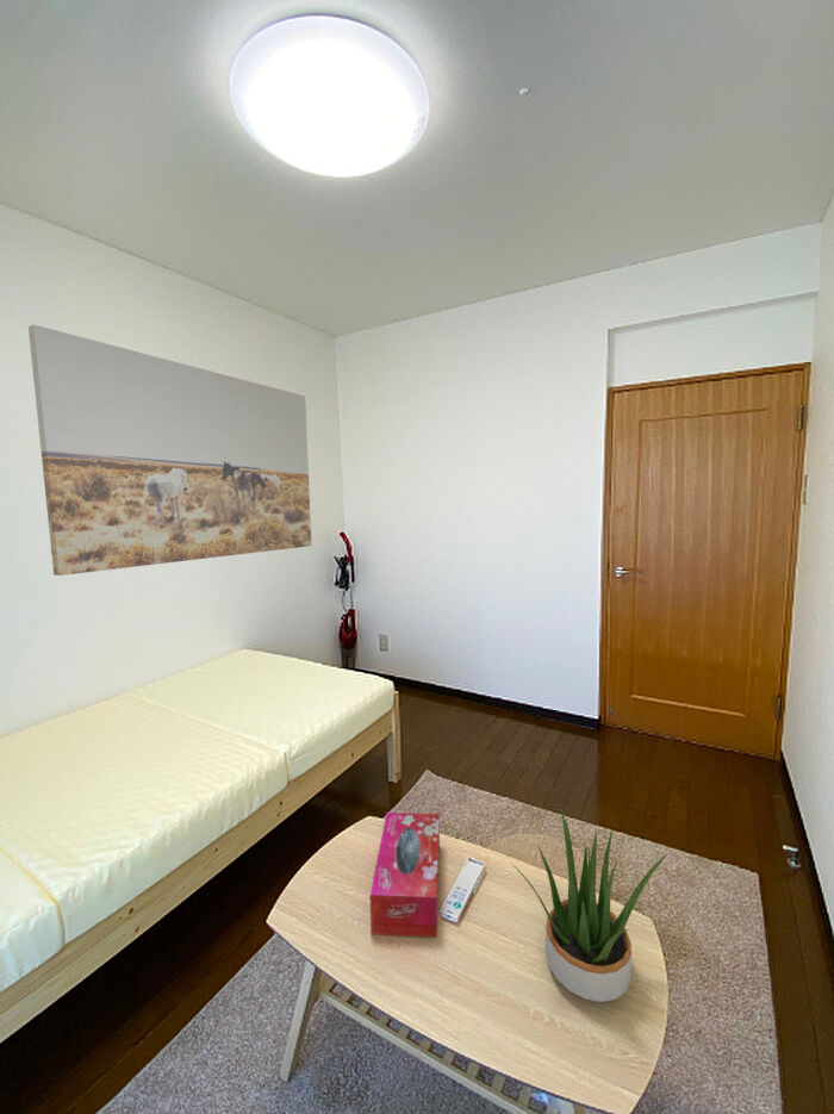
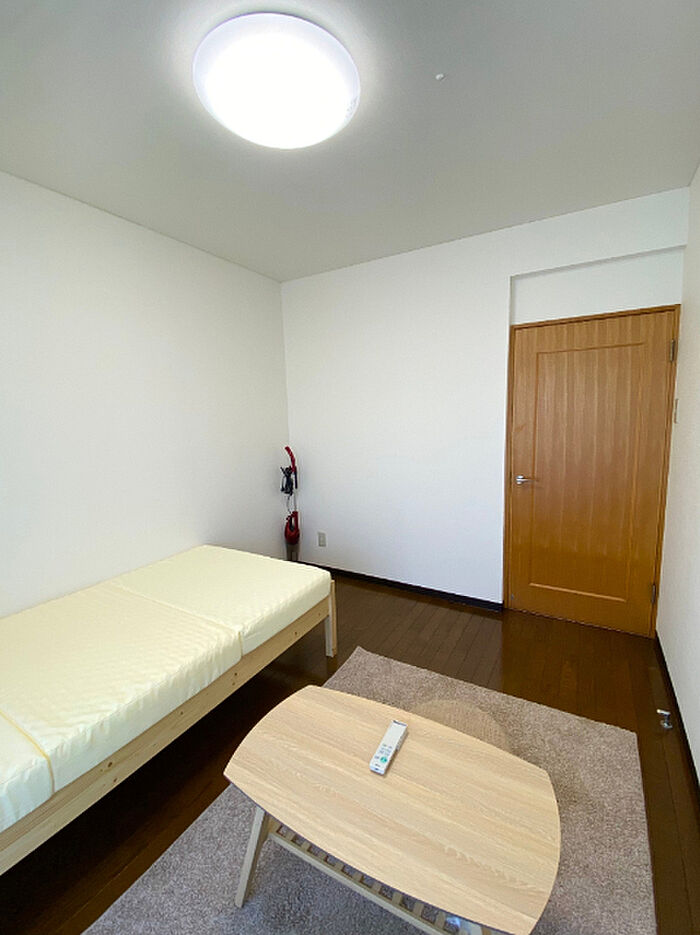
- potted plant (587, 905)
- wall art (207, 465)
- tissue box (409, 867)
